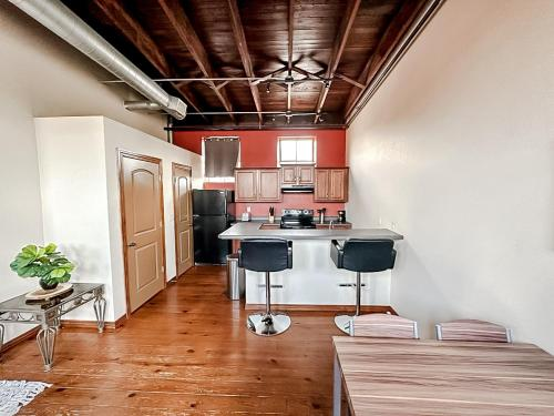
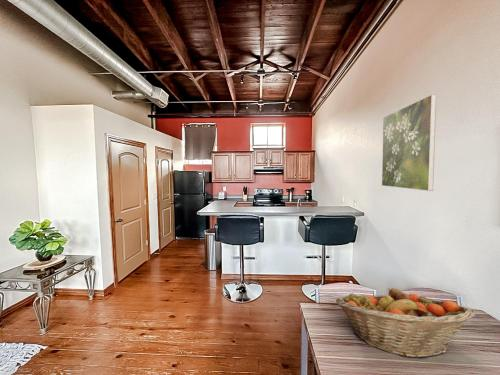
+ fruit basket (398, 313)
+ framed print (404, 148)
